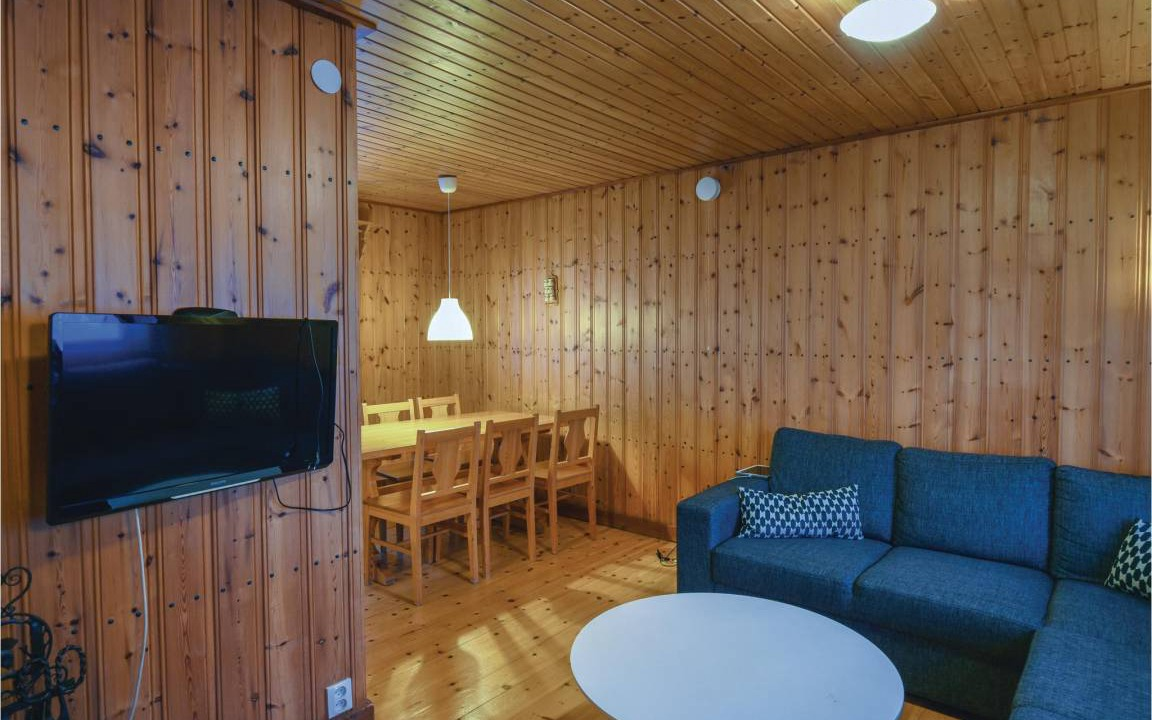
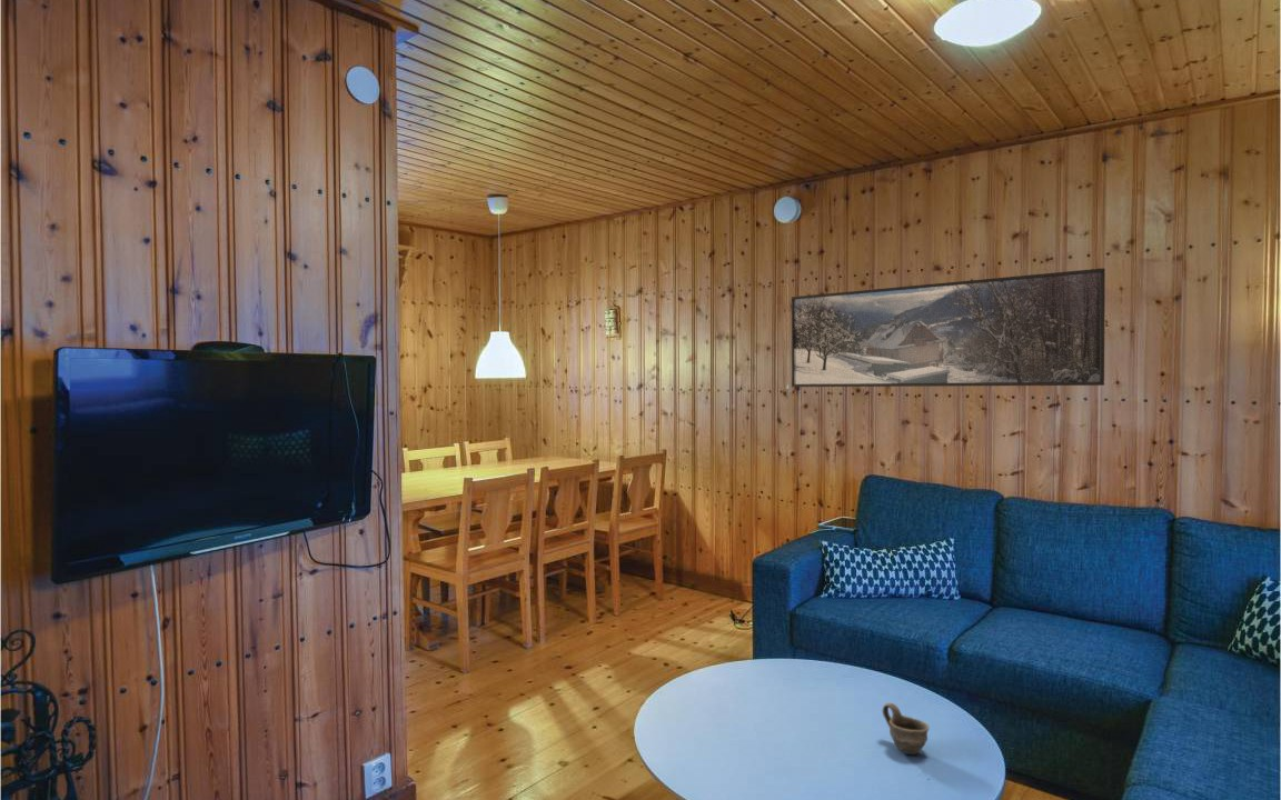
+ cup (906, 729)
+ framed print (927, 334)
